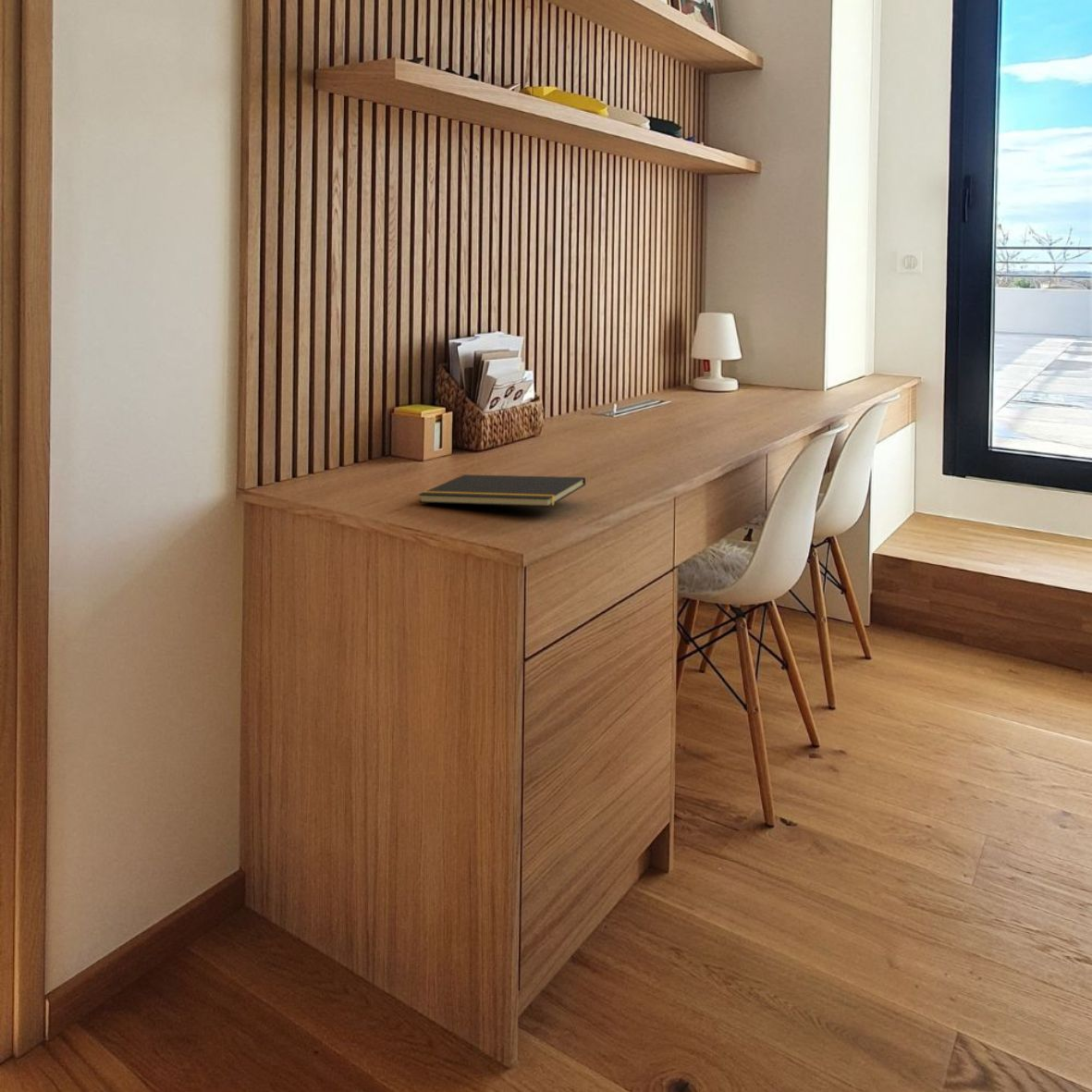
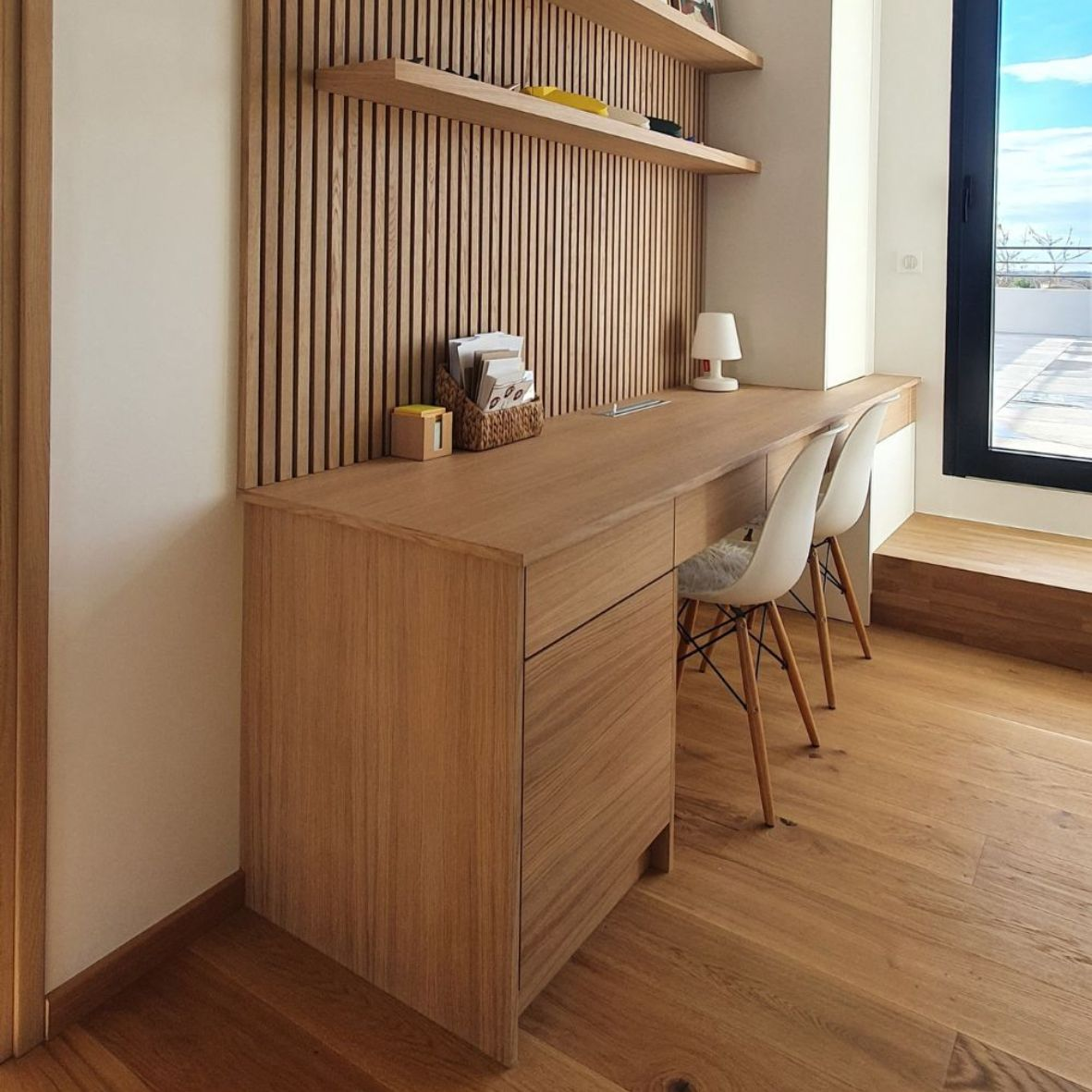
- notepad (503, 489)
